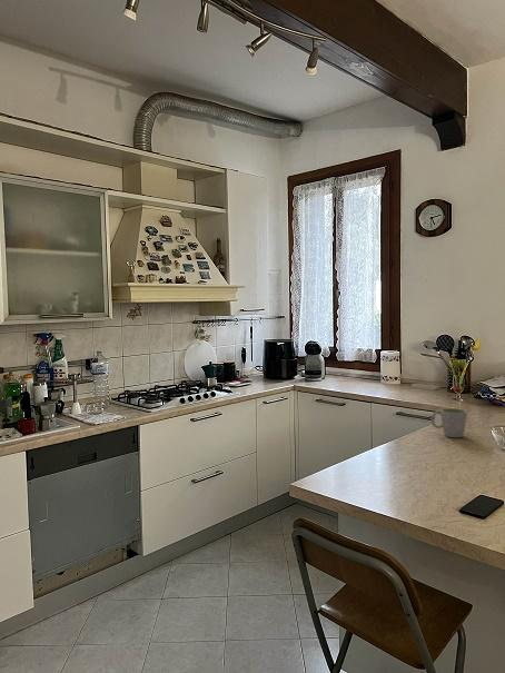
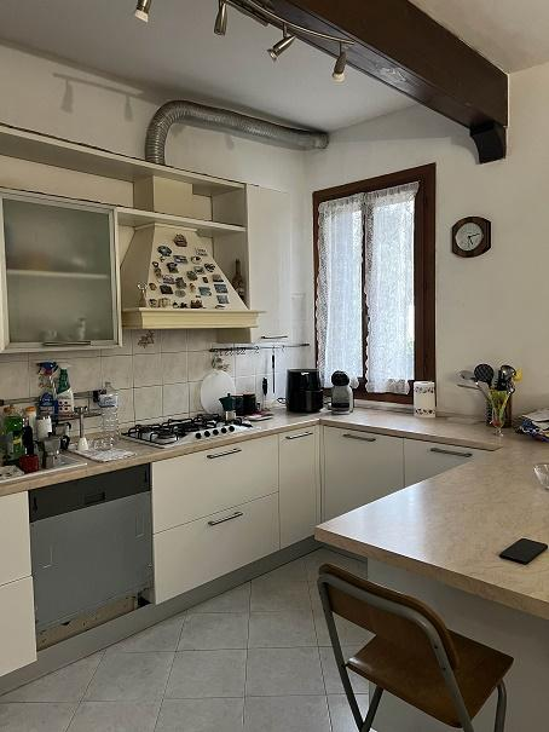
- mug (448, 423)
